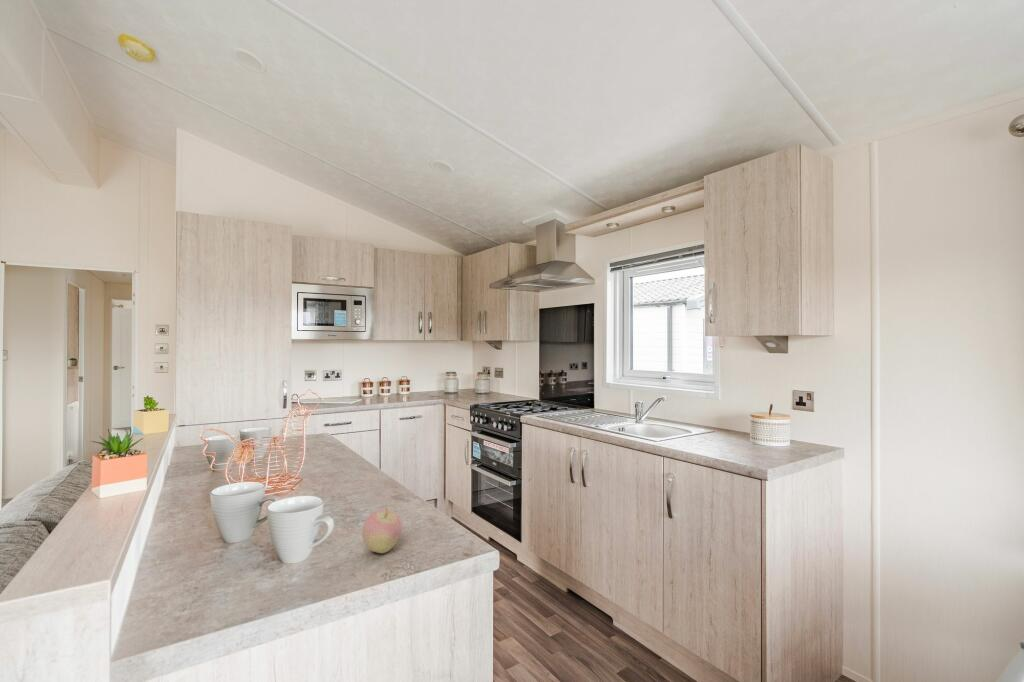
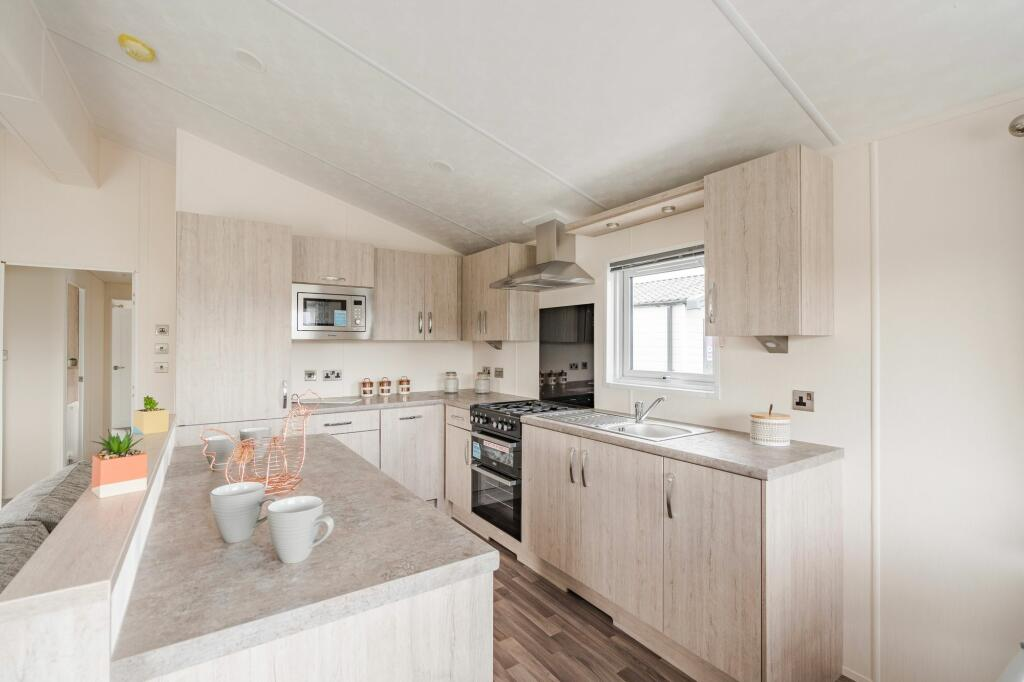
- apple (382, 528)
